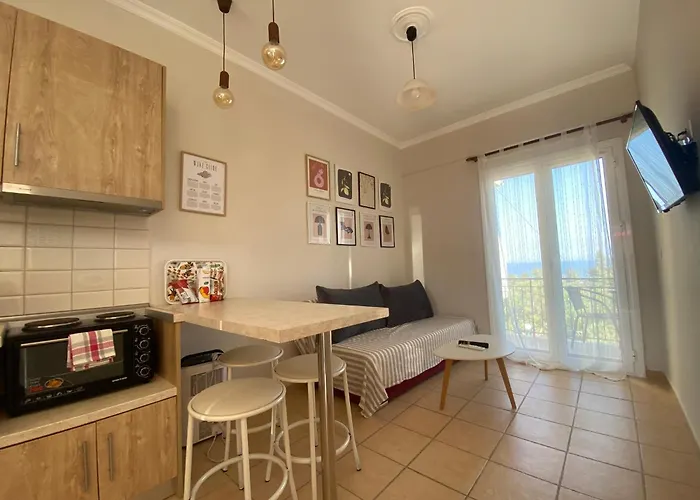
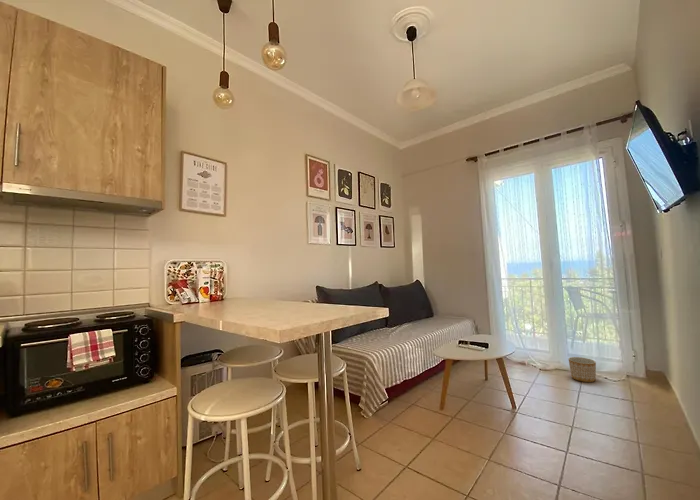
+ planter (582, 369)
